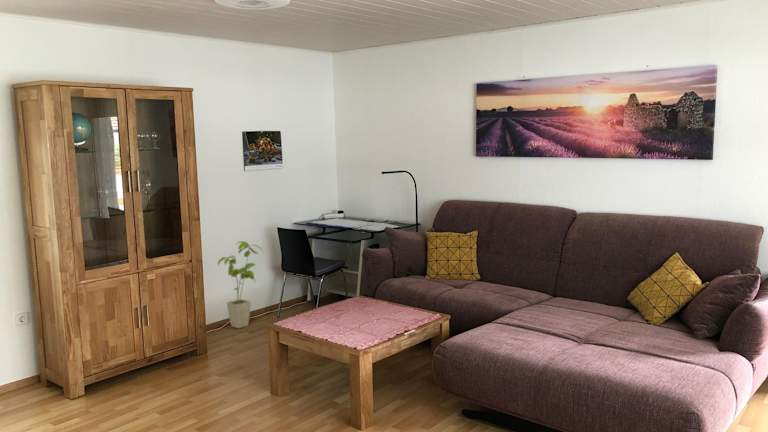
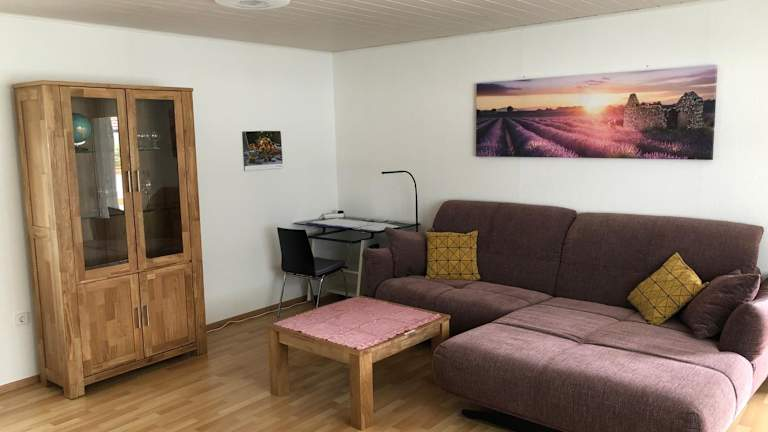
- house plant (243, 282)
